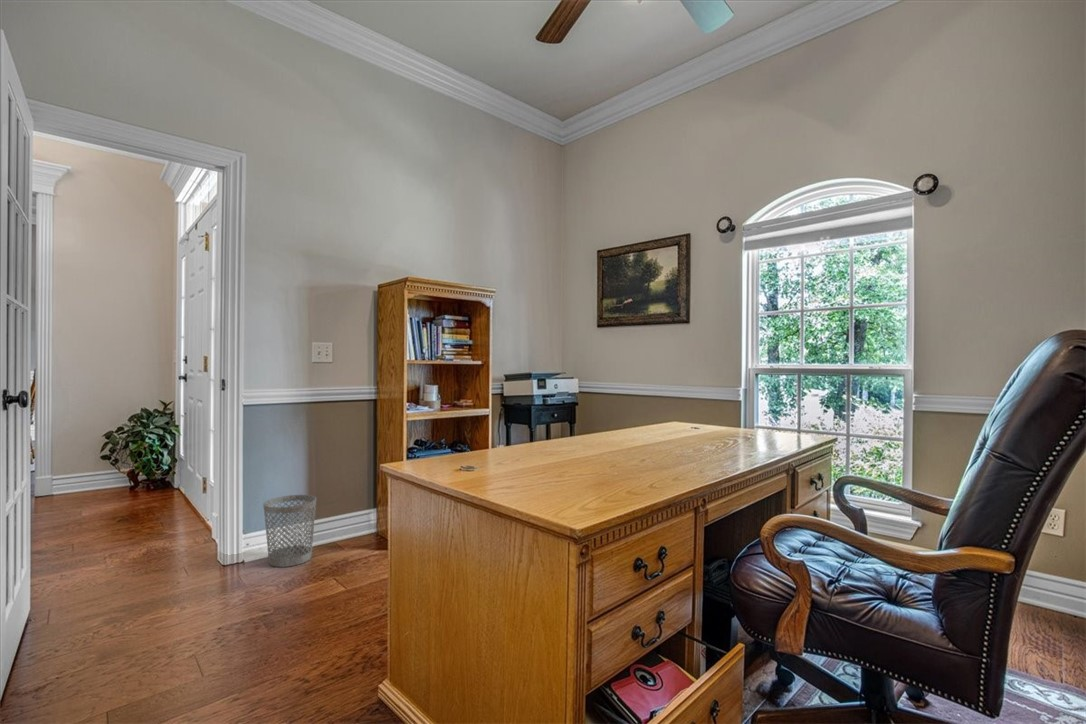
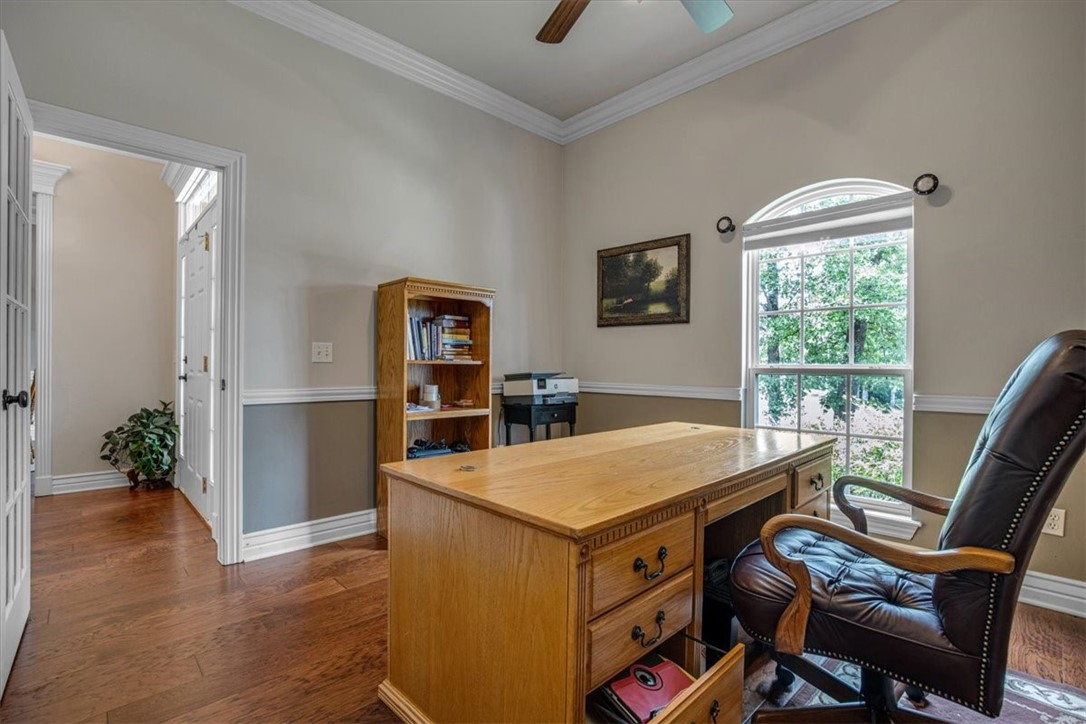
- wastebasket (290, 530)
